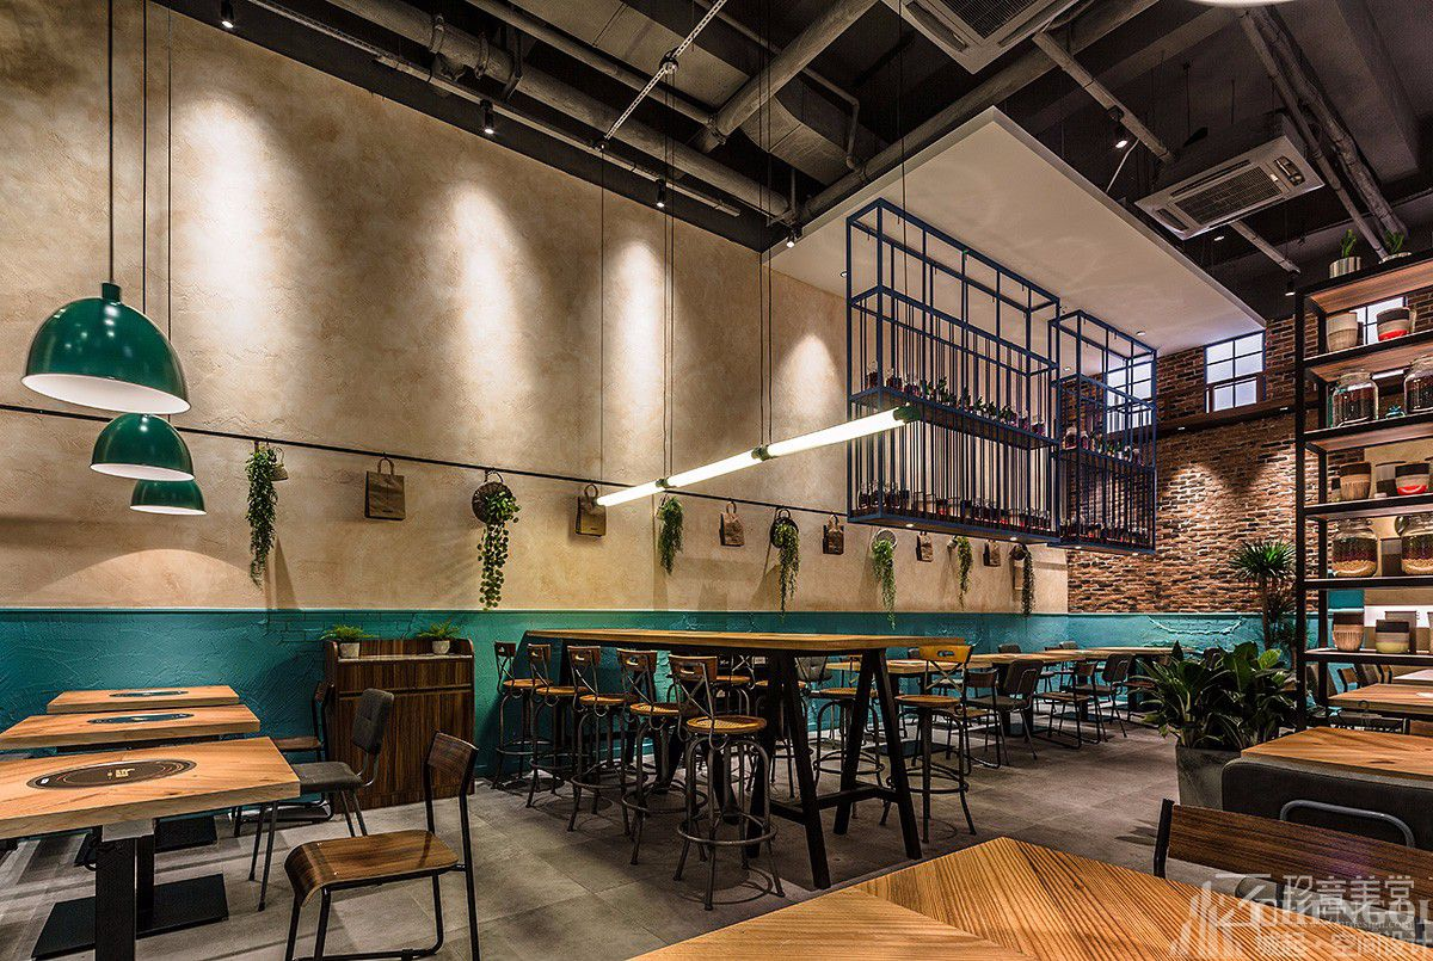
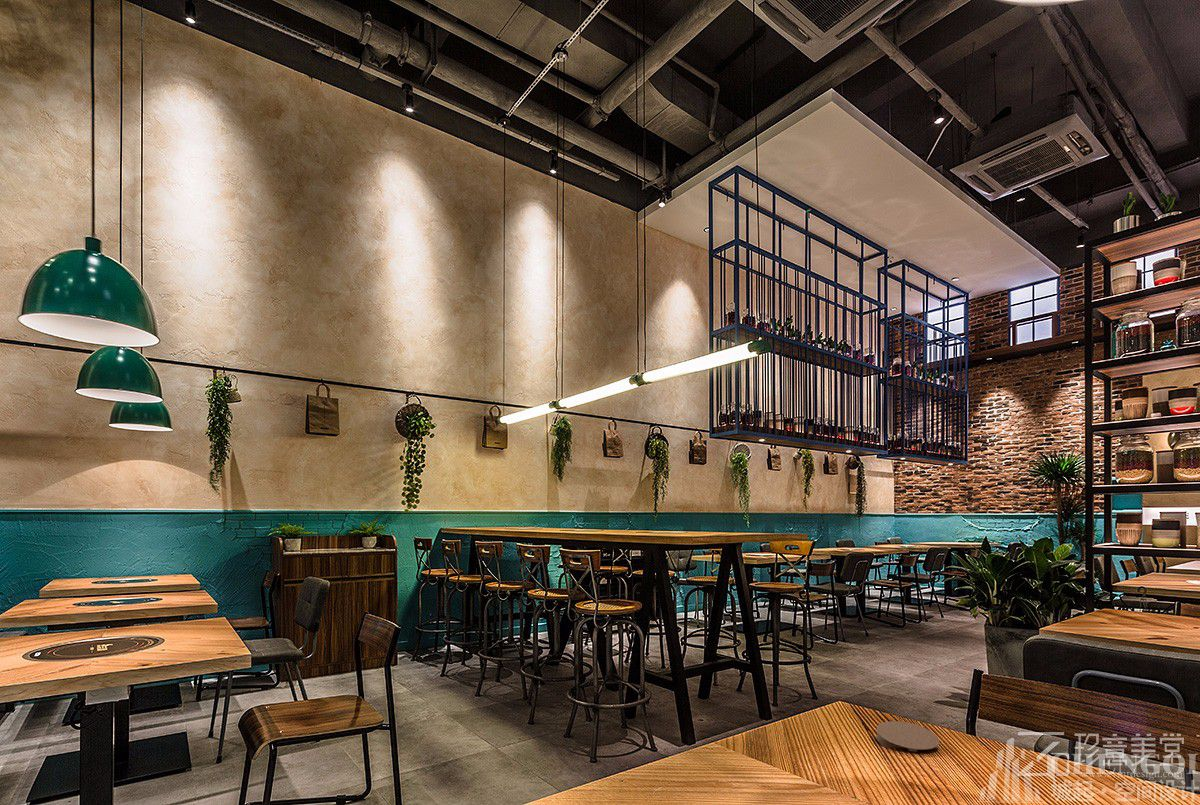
+ coaster (907, 738)
